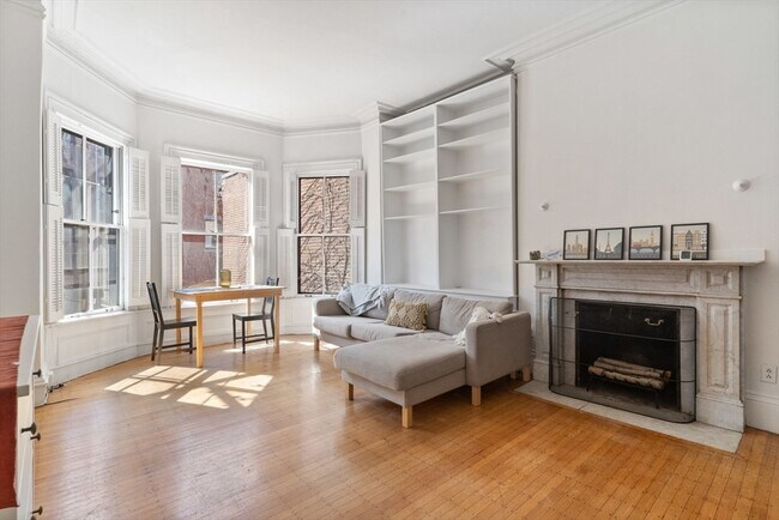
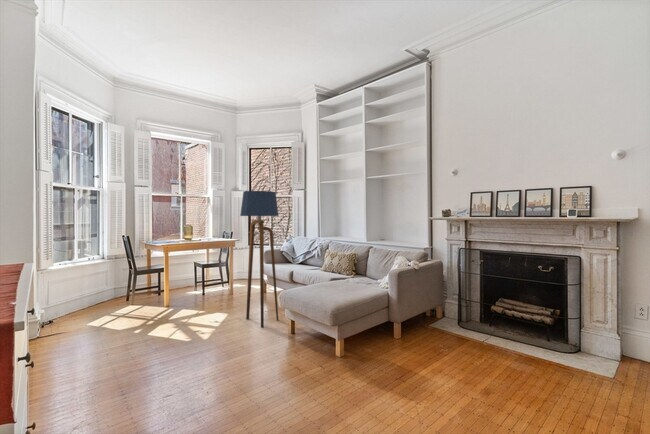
+ floor lamp (260, 256)
